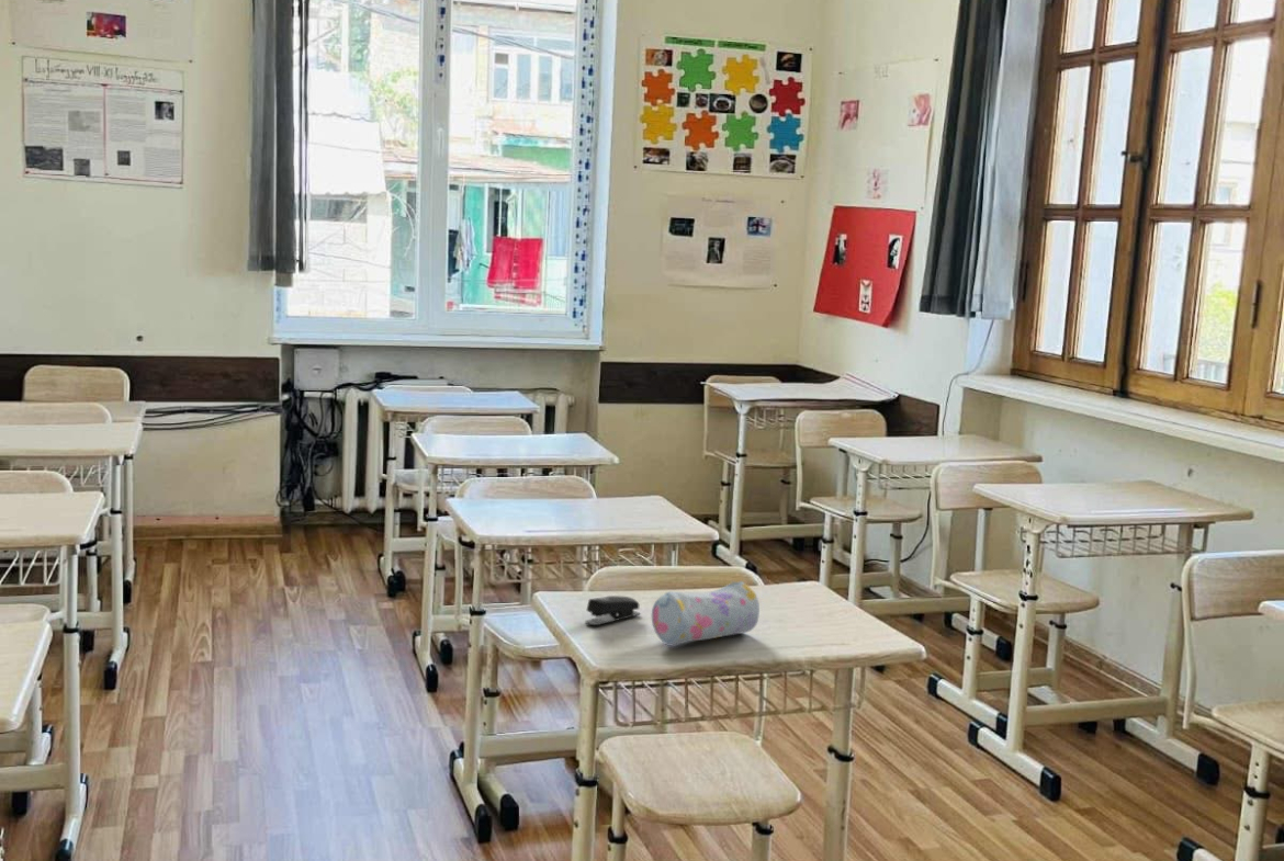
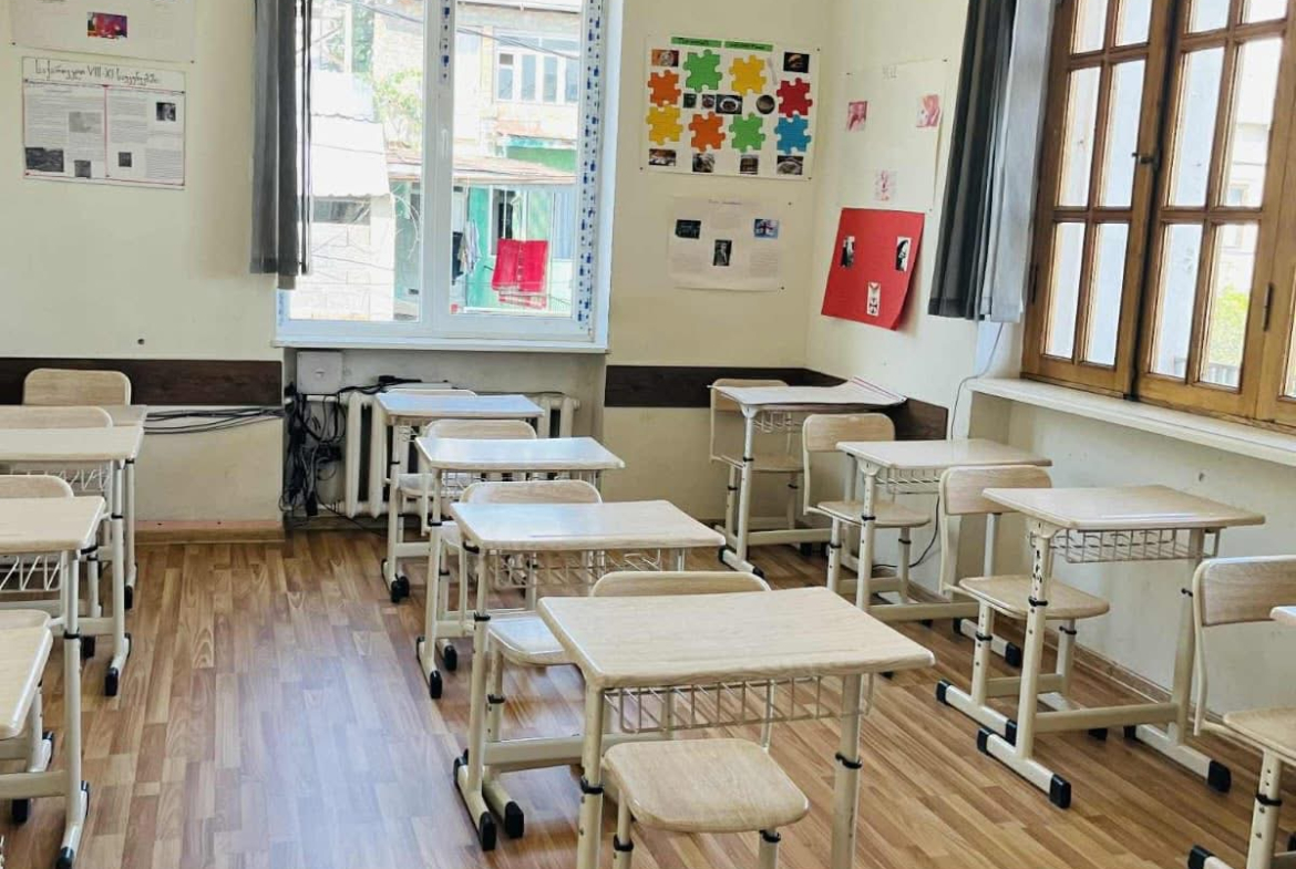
- stapler (613, 607)
- pencil case (707, 612)
